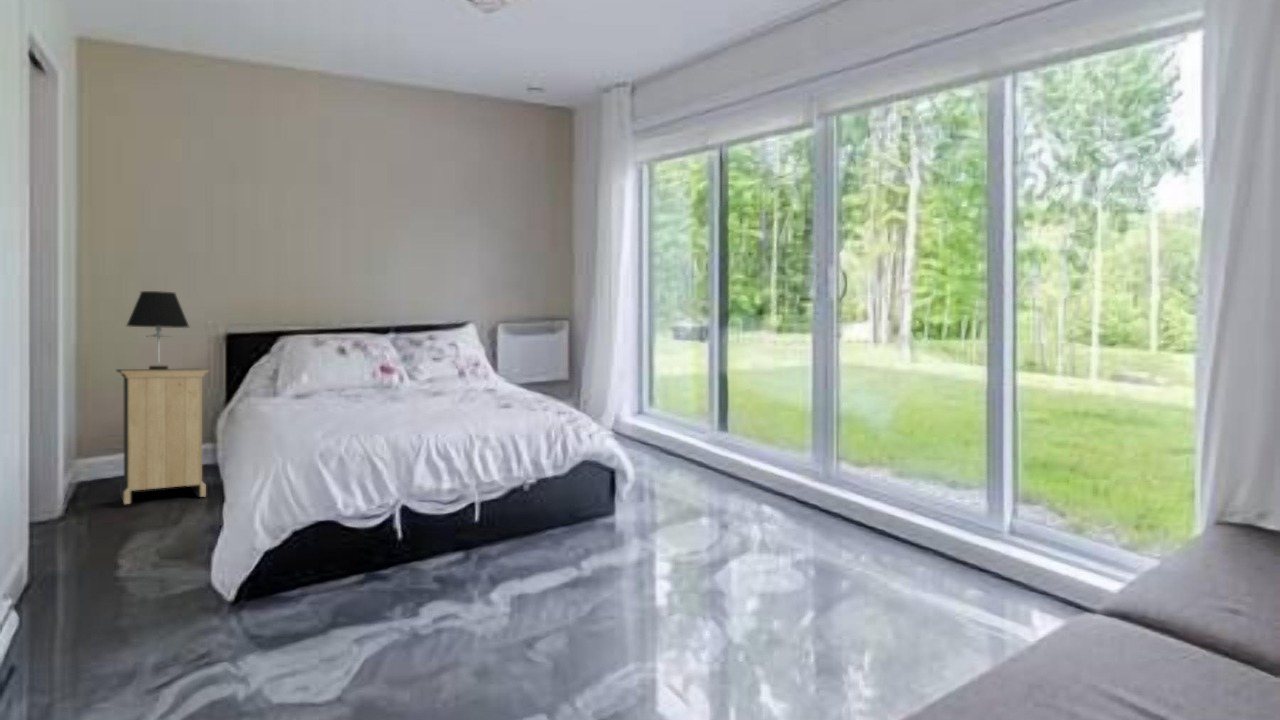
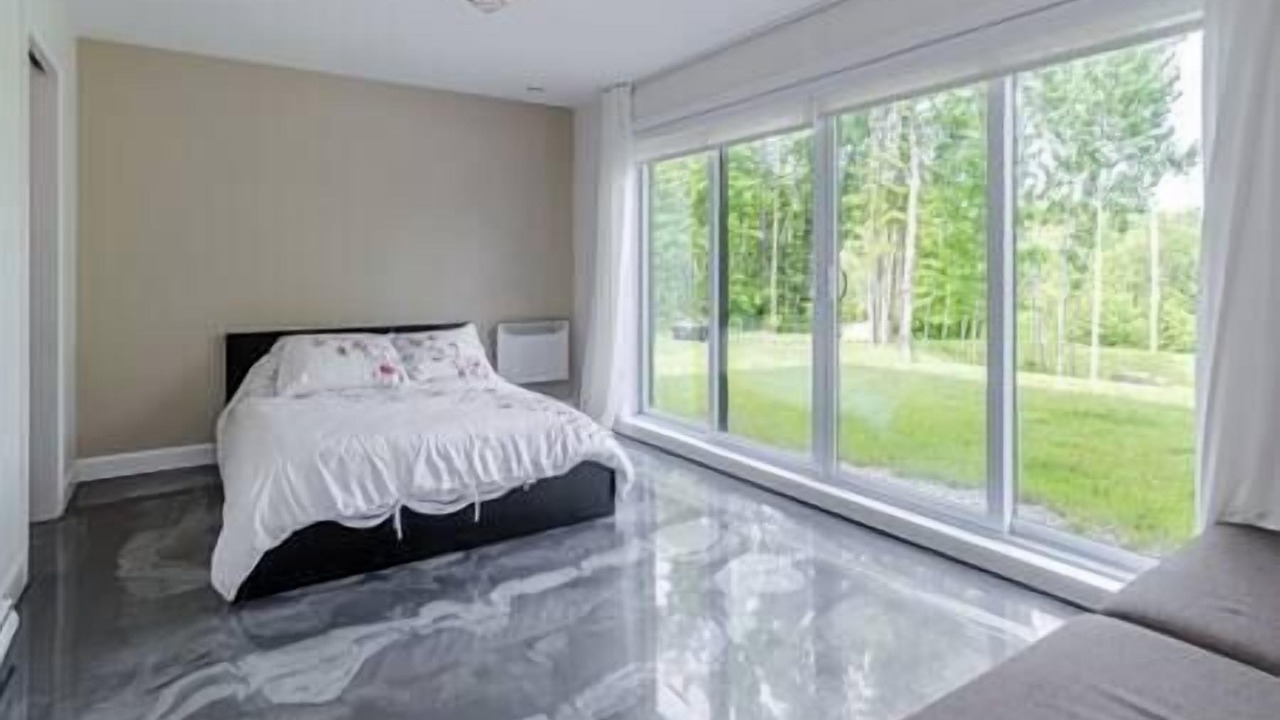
- nightstand (162, 432)
- table lamp (158, 330)
